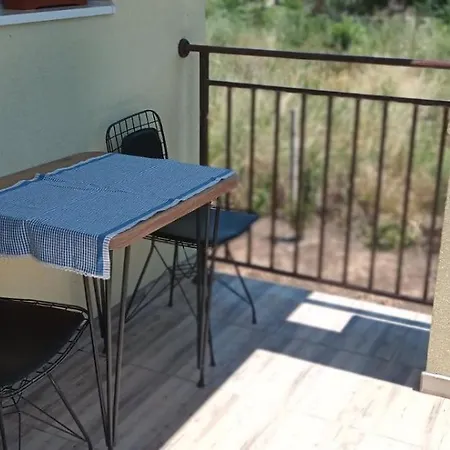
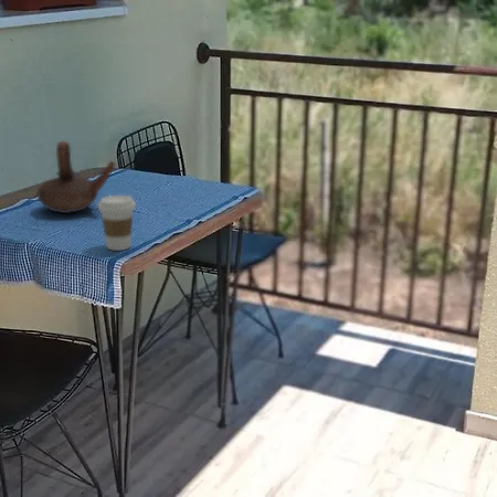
+ coffee cup (117, 222)
+ teapot (76, 177)
